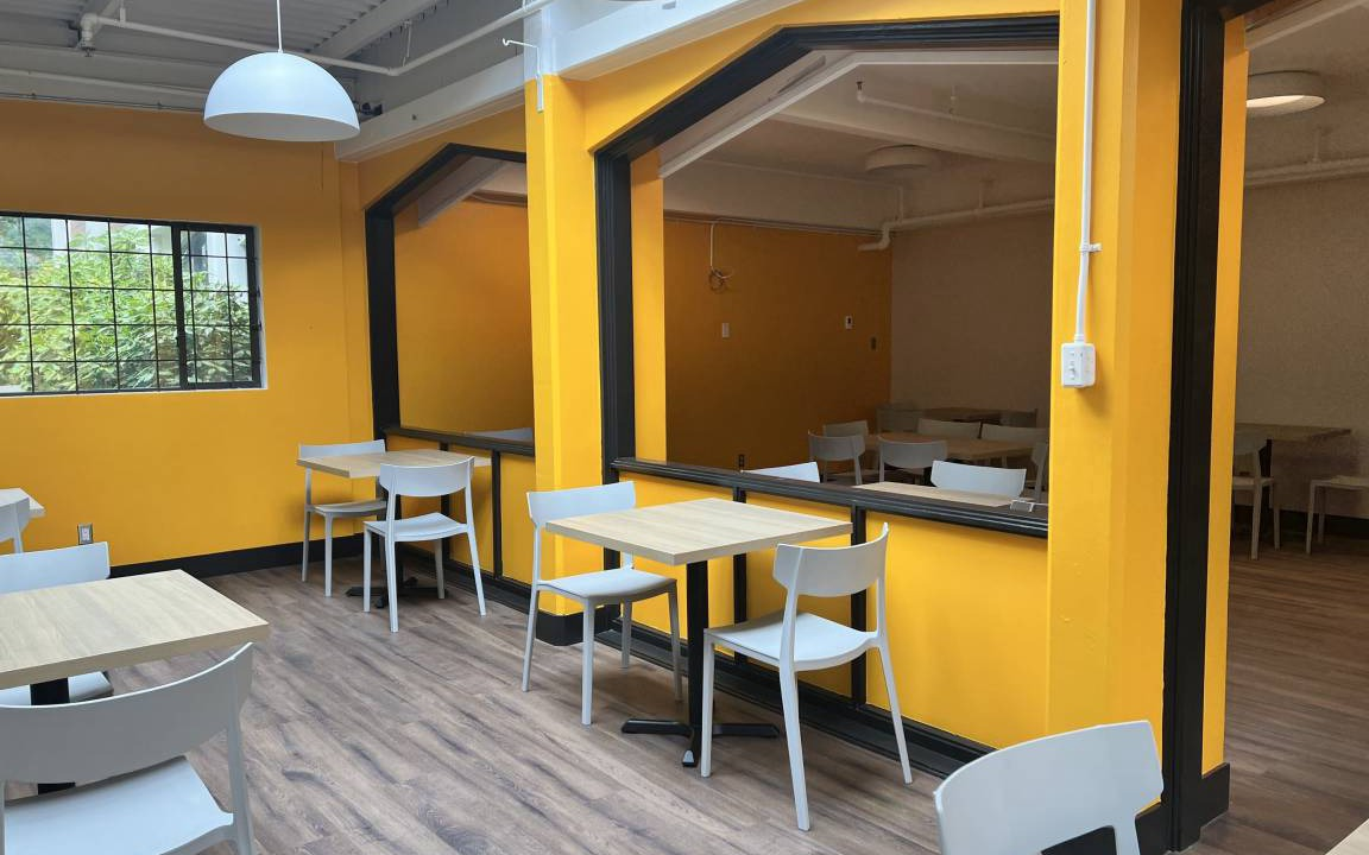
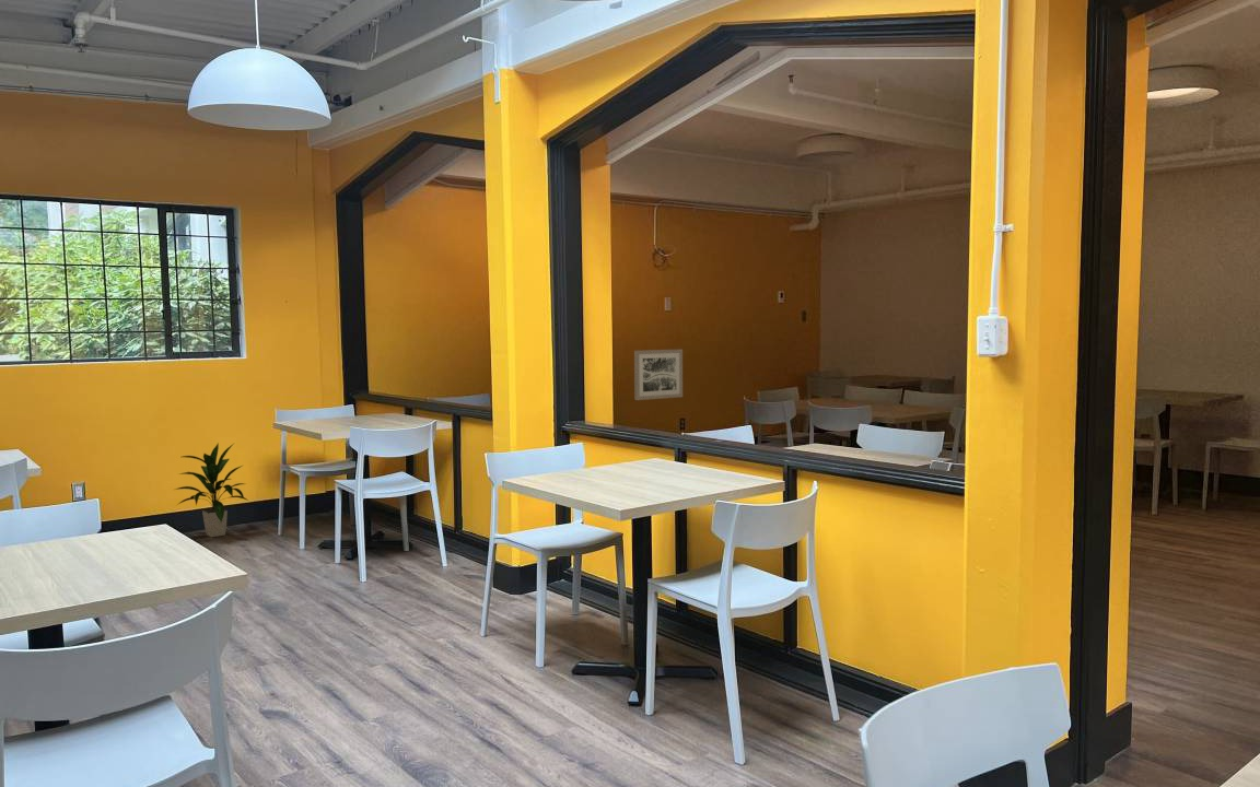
+ indoor plant (212, 490)
+ wall art (658, 374)
